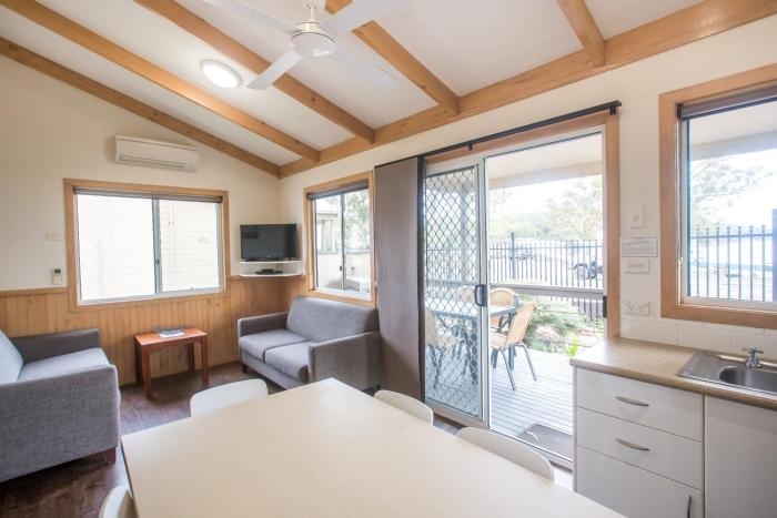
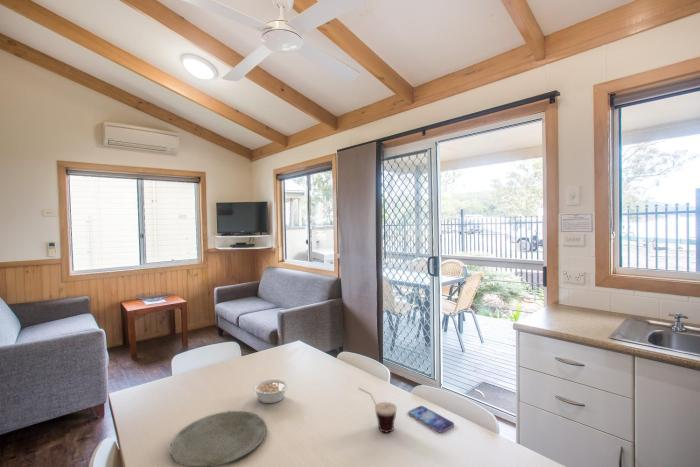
+ plate (220, 437)
+ legume (272, 390)
+ cup (377, 408)
+ smartphone (430, 418)
